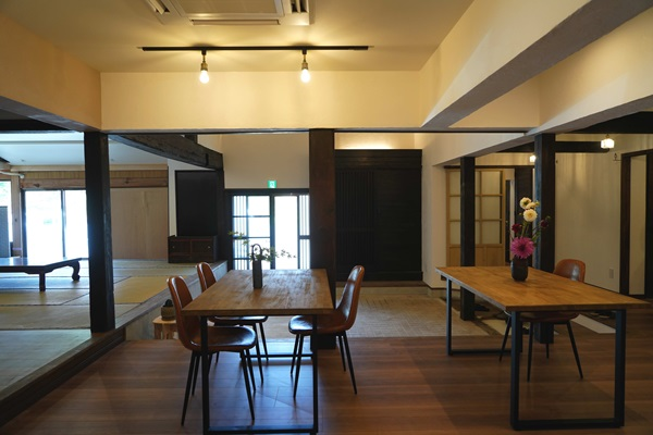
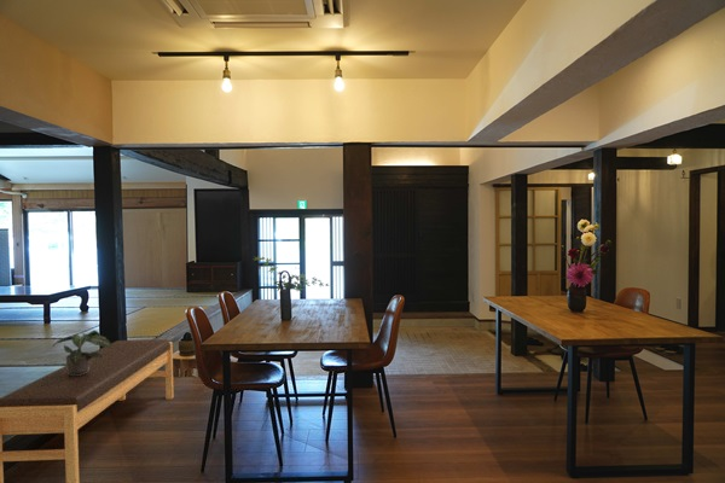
+ potted plant (82, 353)
+ bench (102, 400)
